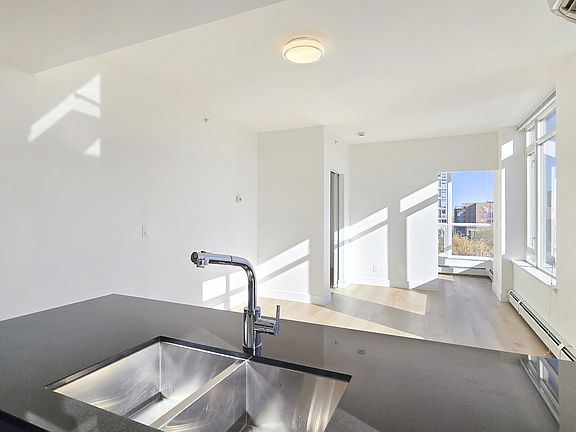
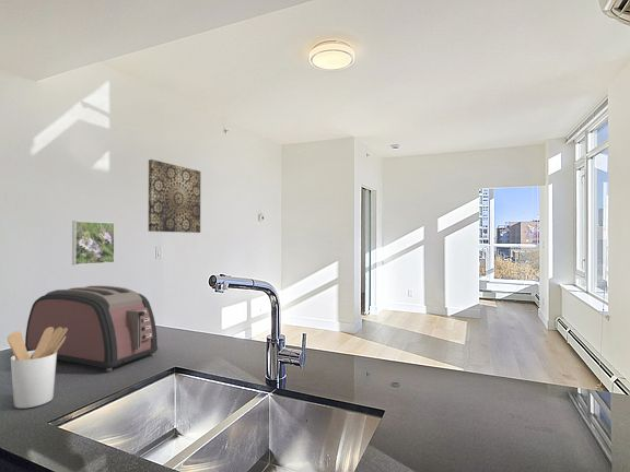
+ toaster (94, 321)
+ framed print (94, 243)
+ wall art (176, 199)
+ utensil holder (40, 363)
